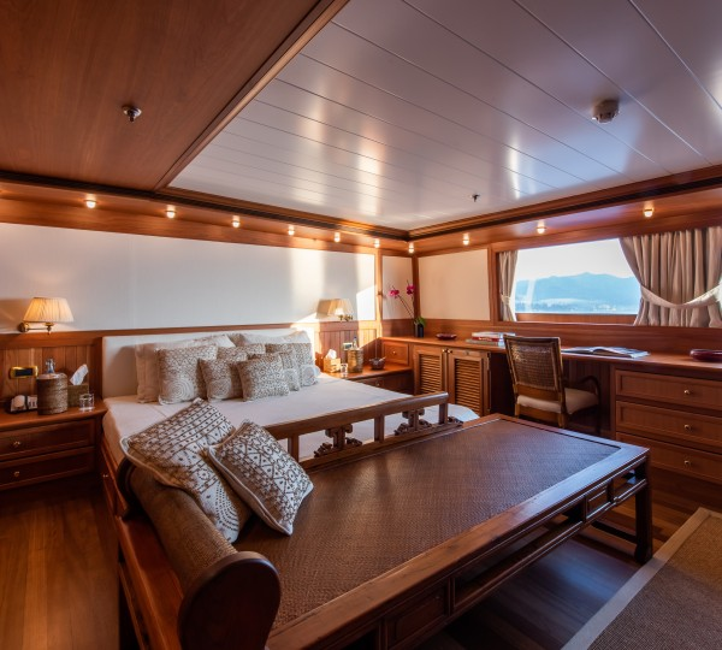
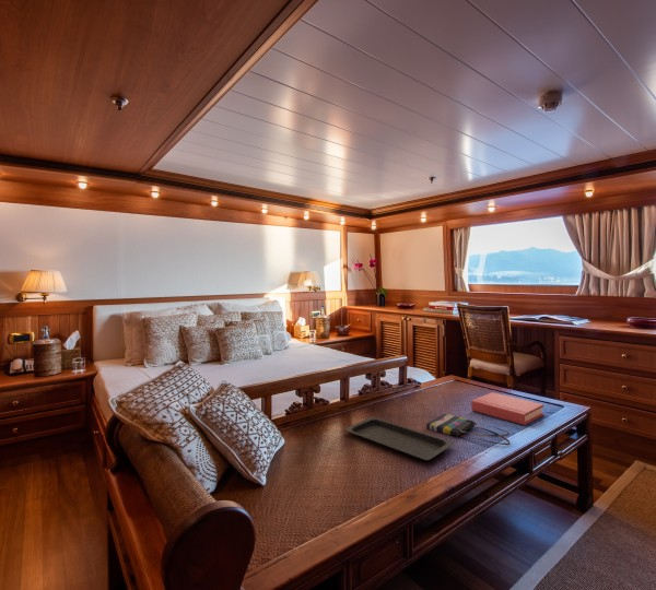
+ tote bag (469, 427)
+ hardback book (506, 408)
+ serving tray (396, 437)
